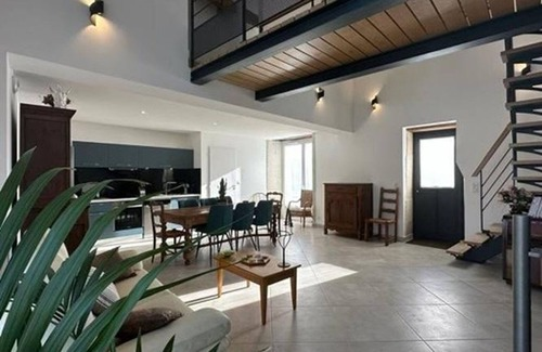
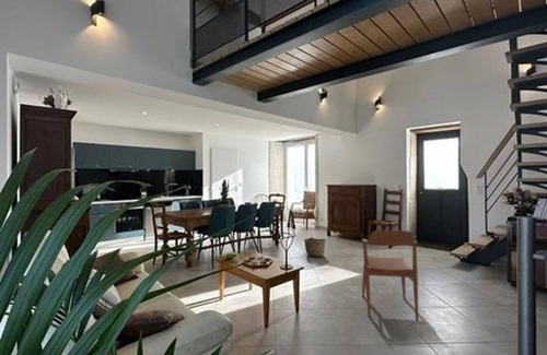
+ chair (387, 267)
+ basket (314, 246)
